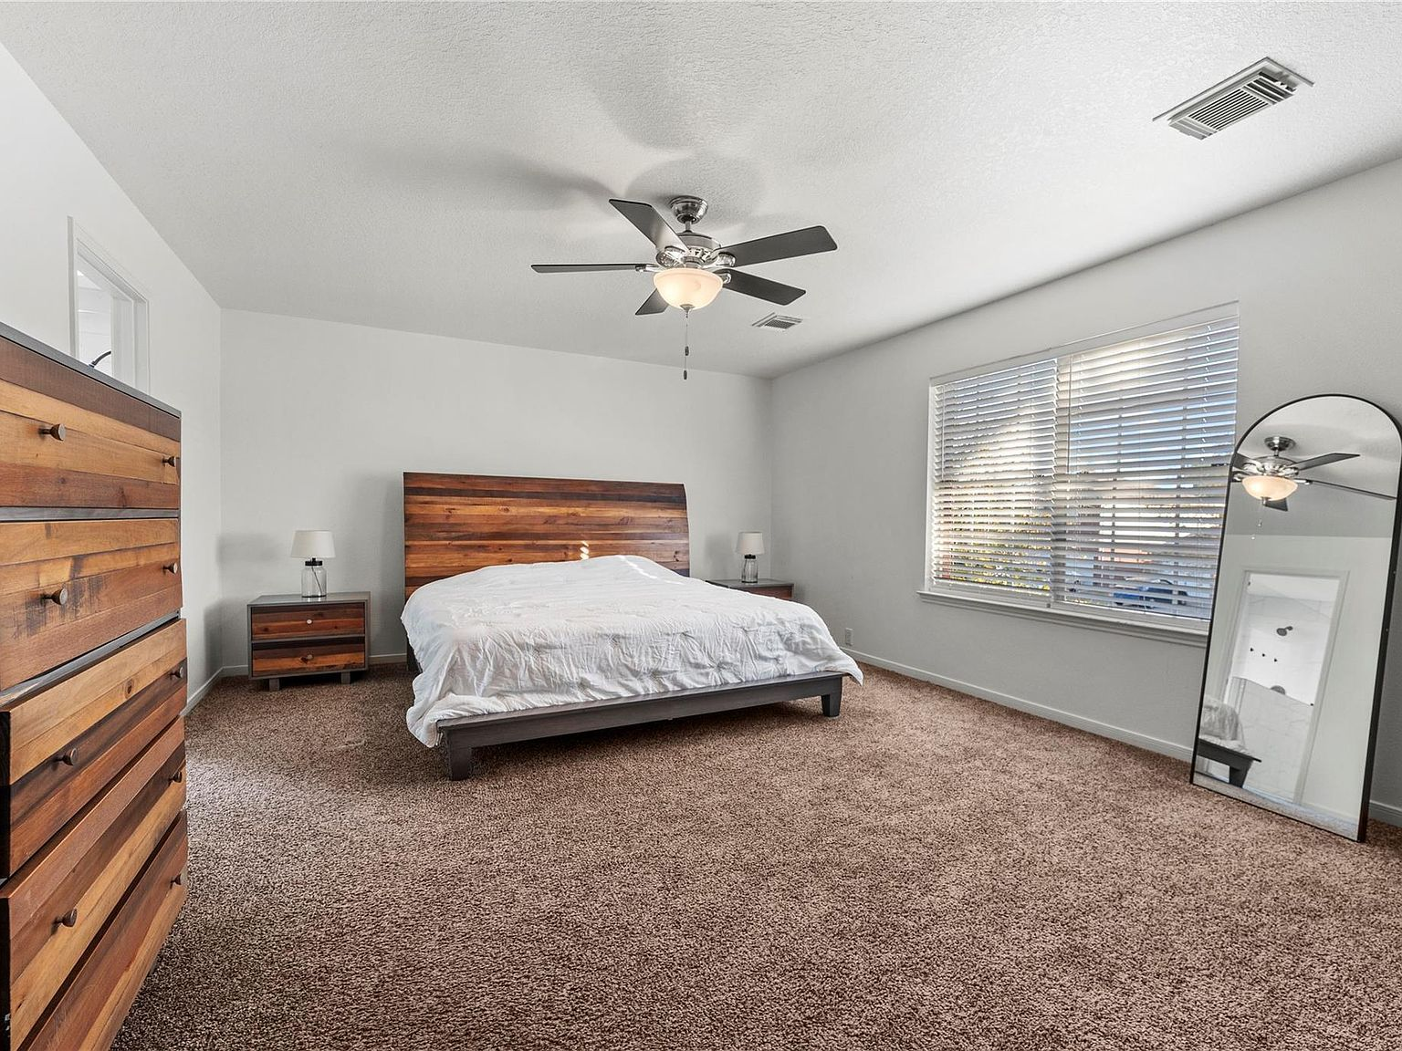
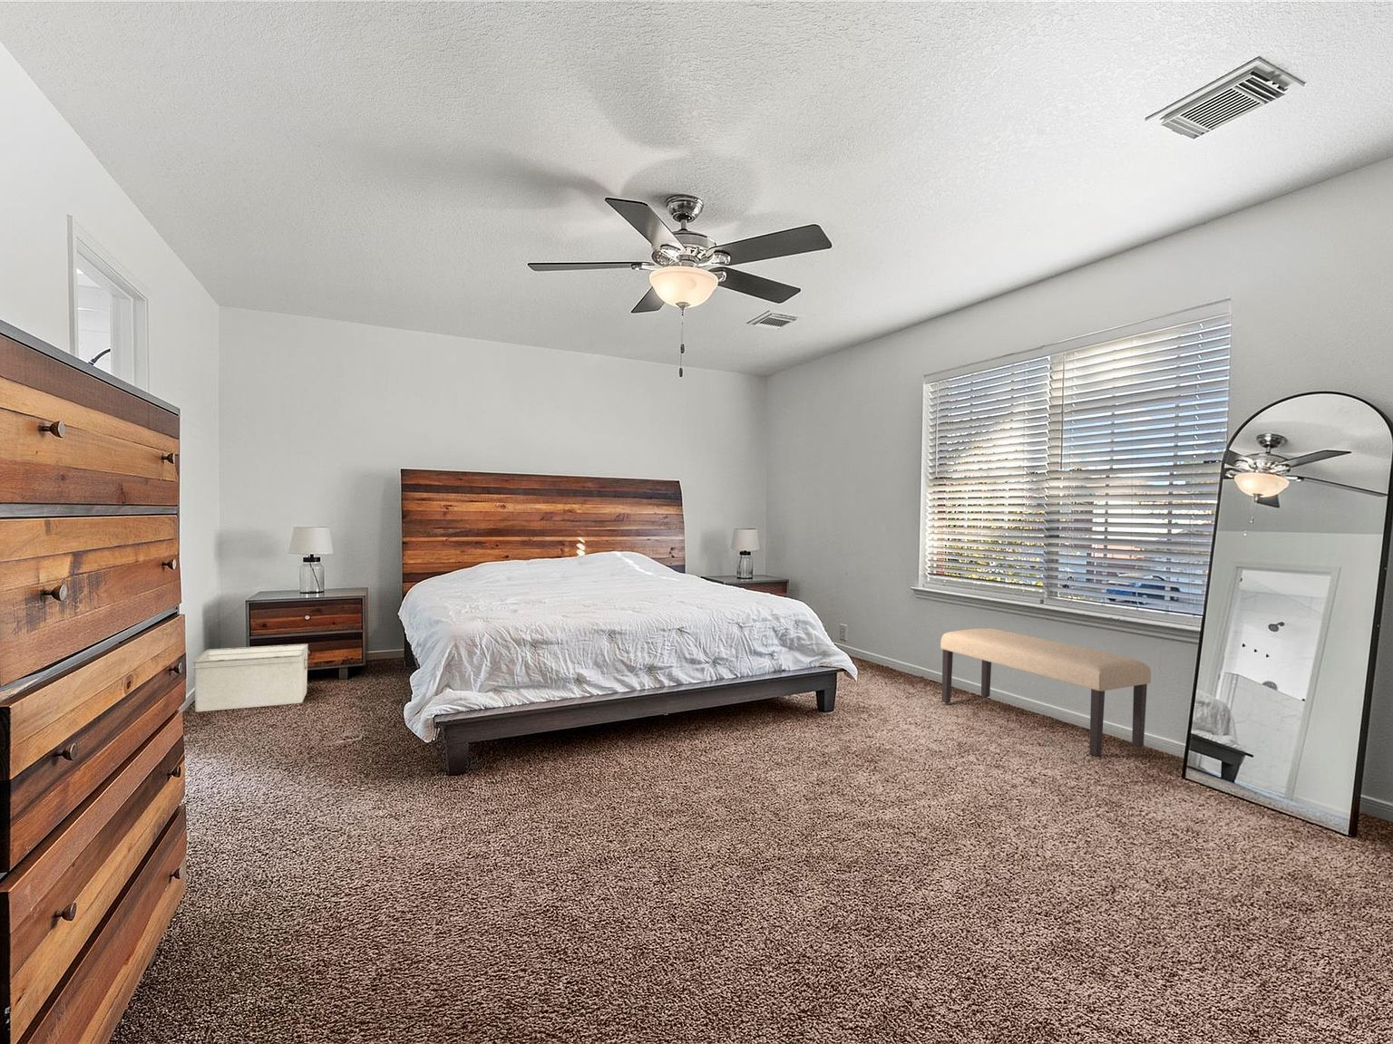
+ bench (1034, 673)
+ storage bin (254, 676)
